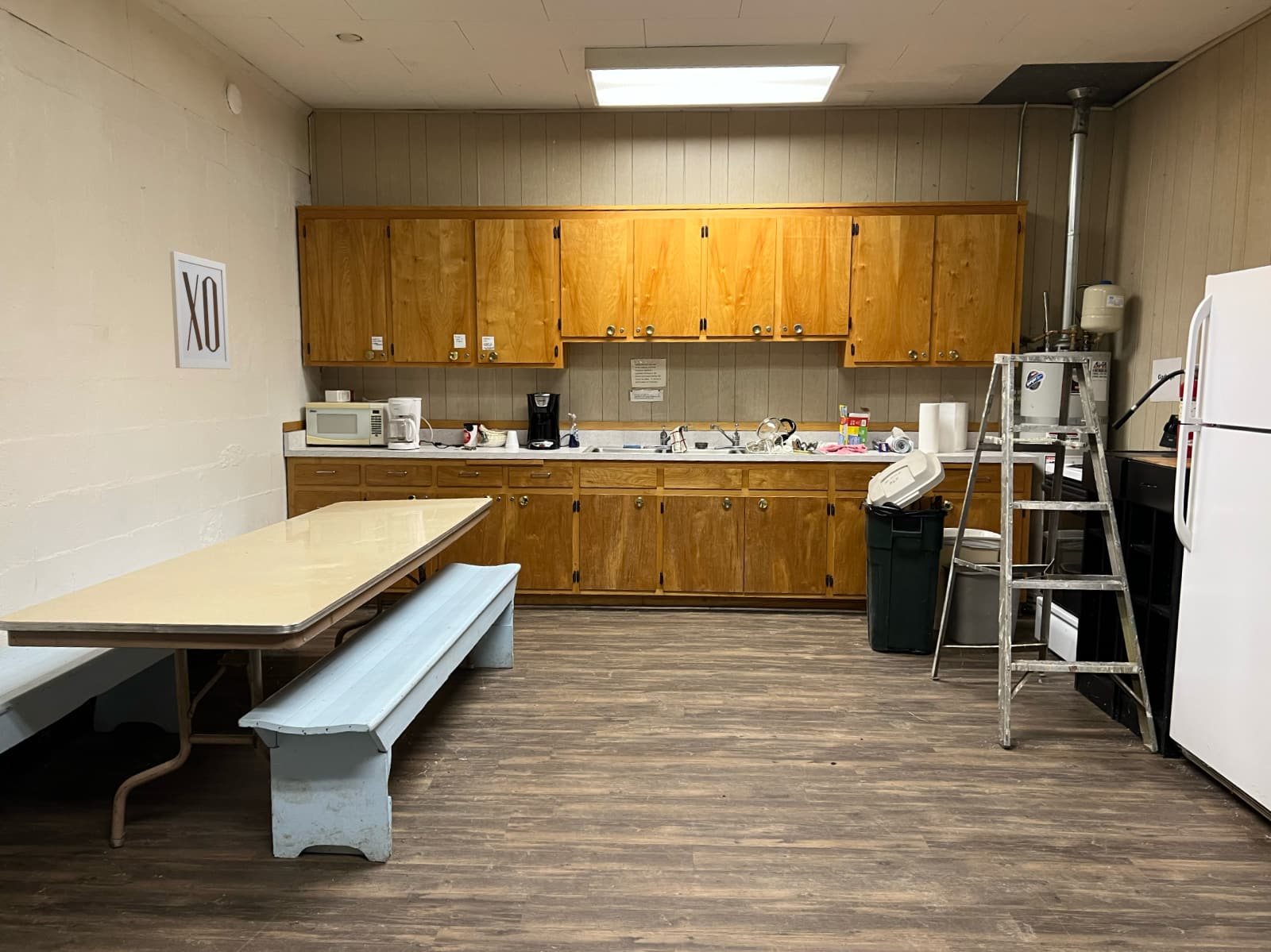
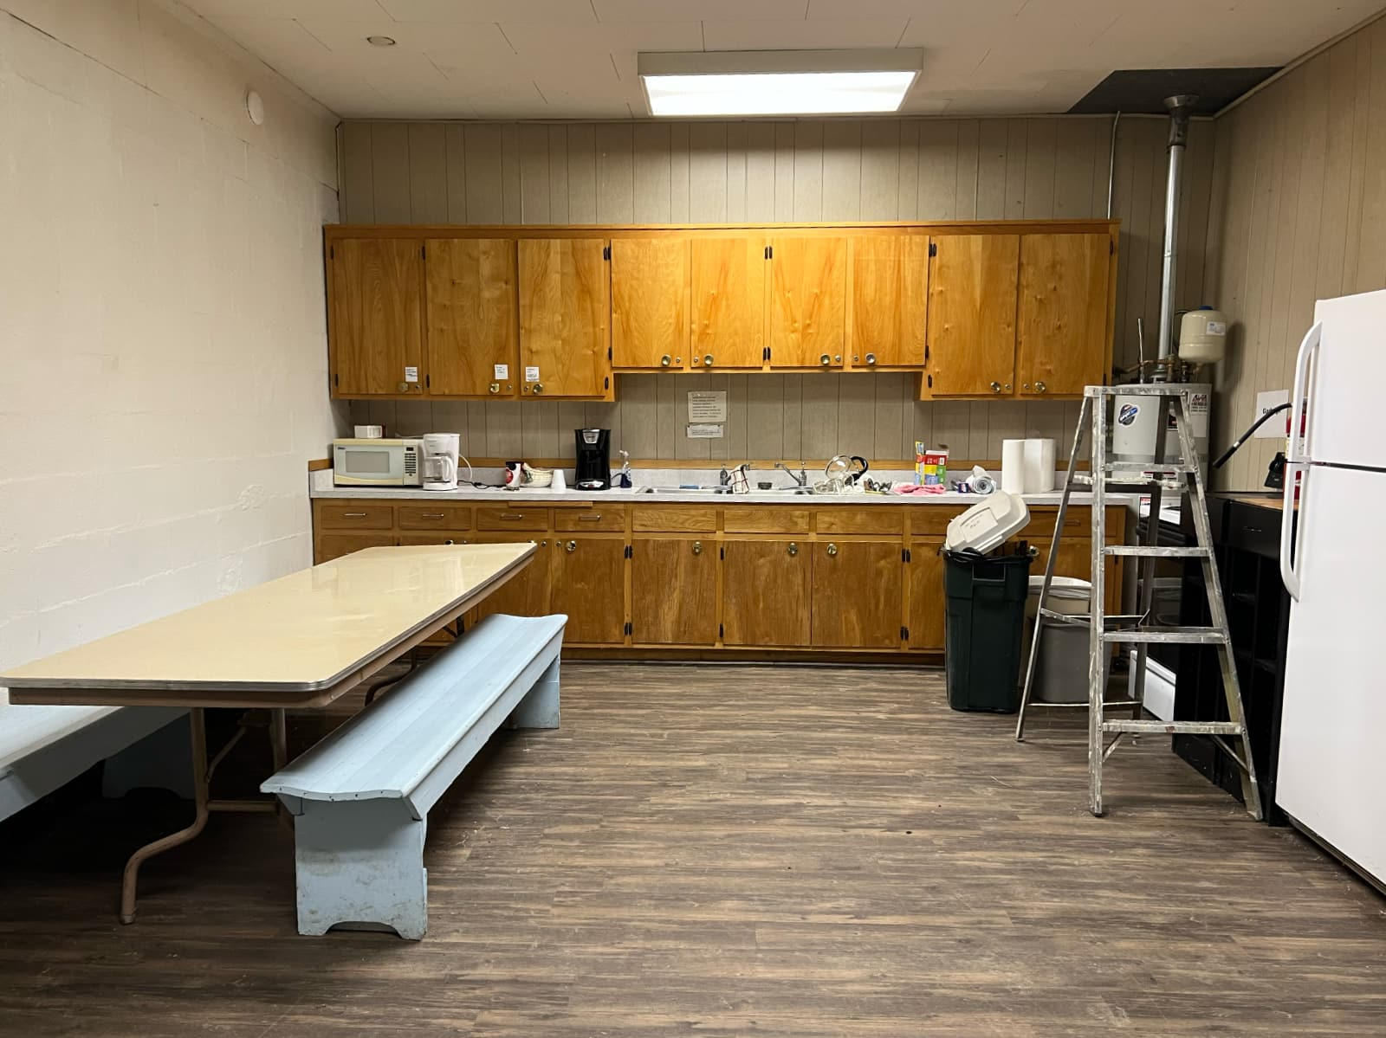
- wall art (201, 313)
